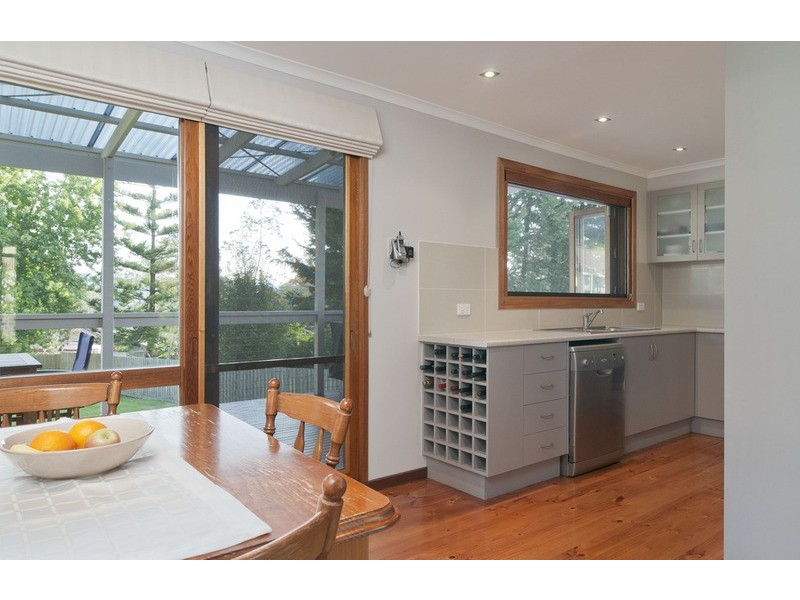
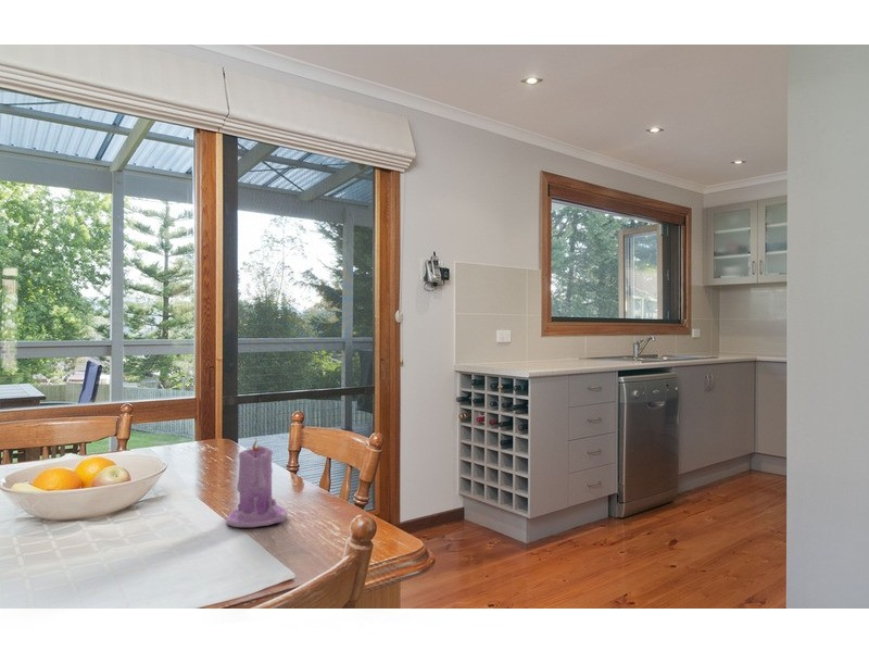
+ candle (256, 477)
